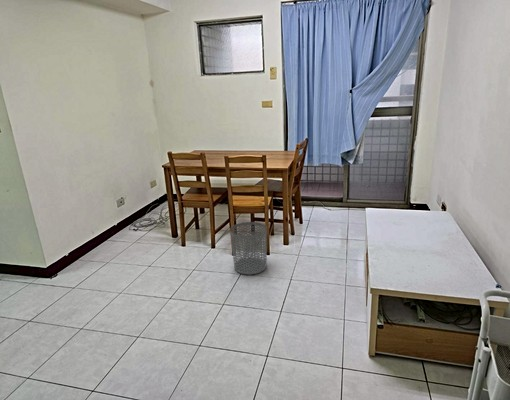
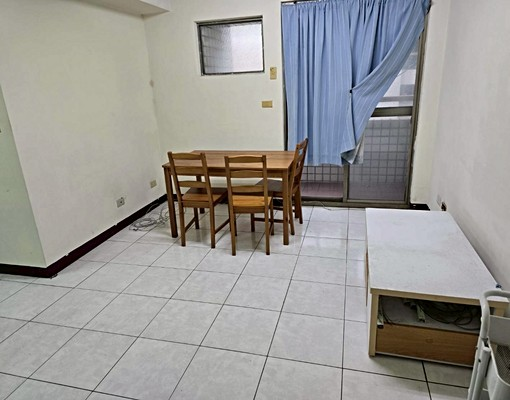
- waste bin (249, 248)
